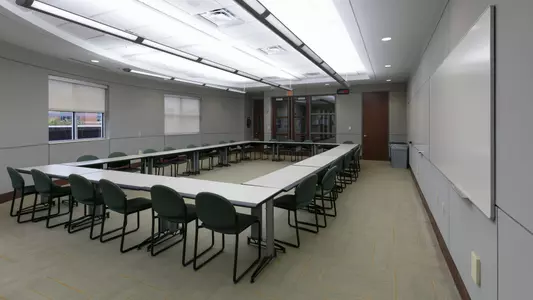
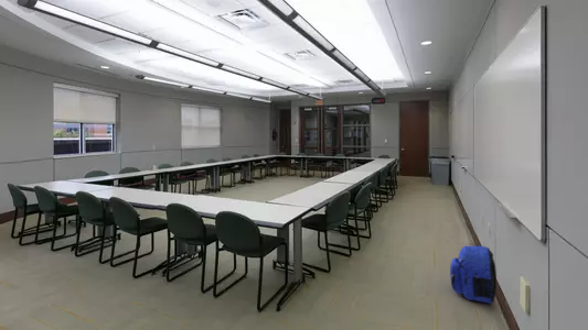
+ backpack (472, 271)
